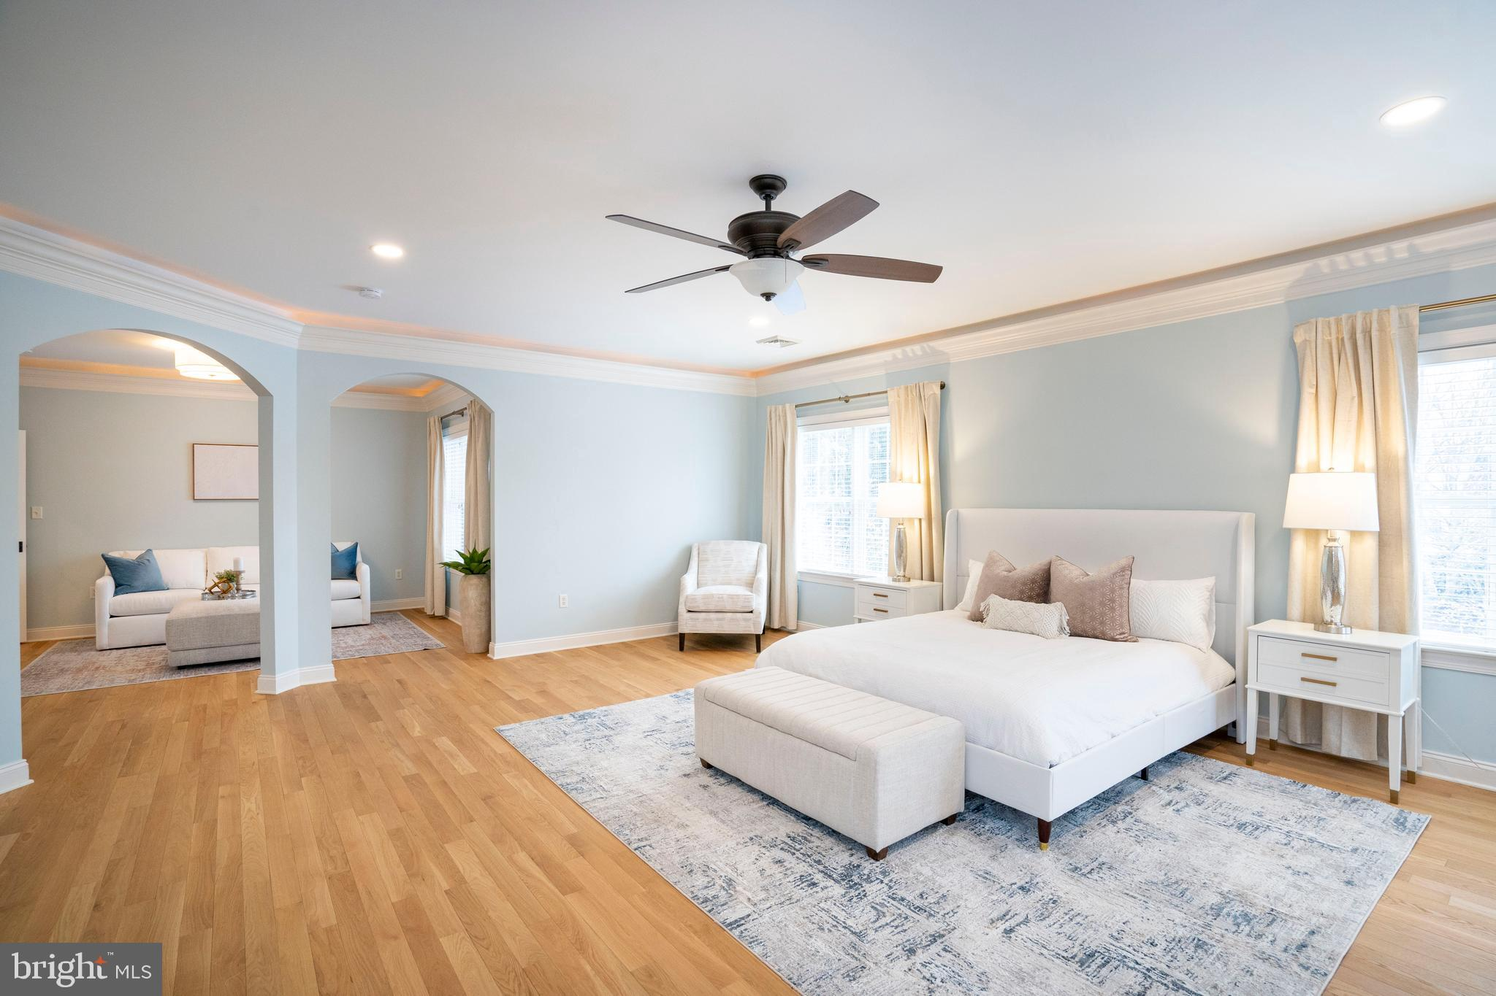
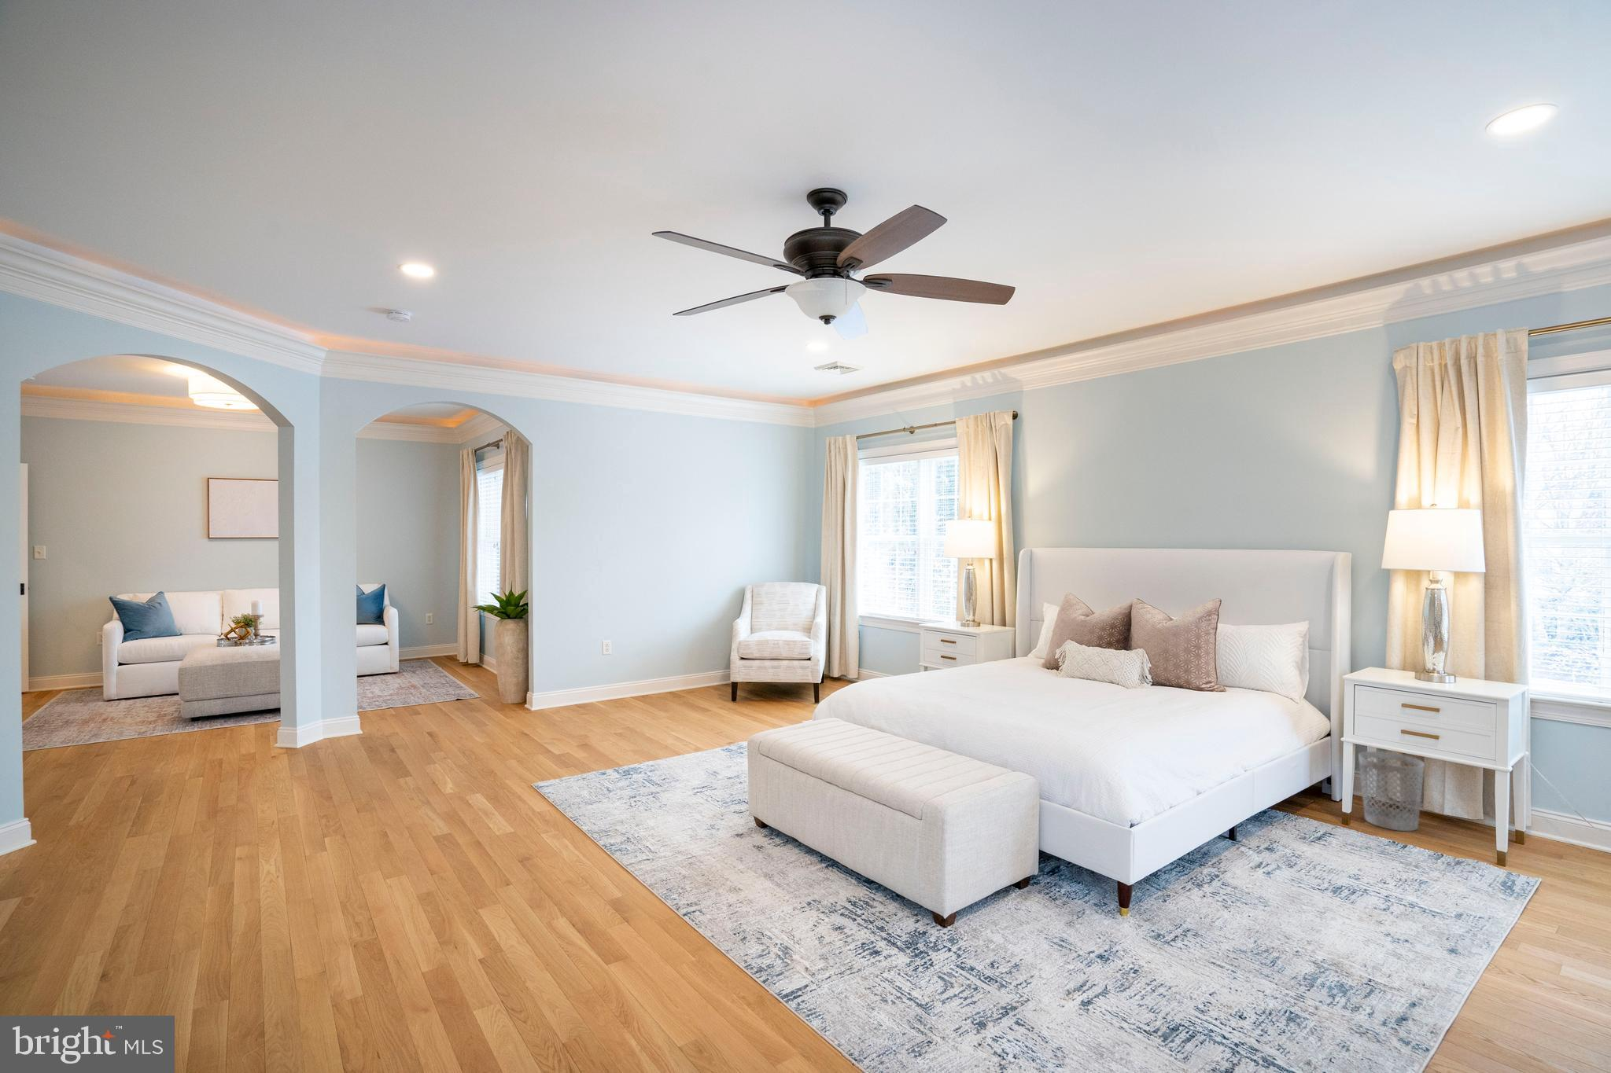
+ wastebasket (1391, 790)
